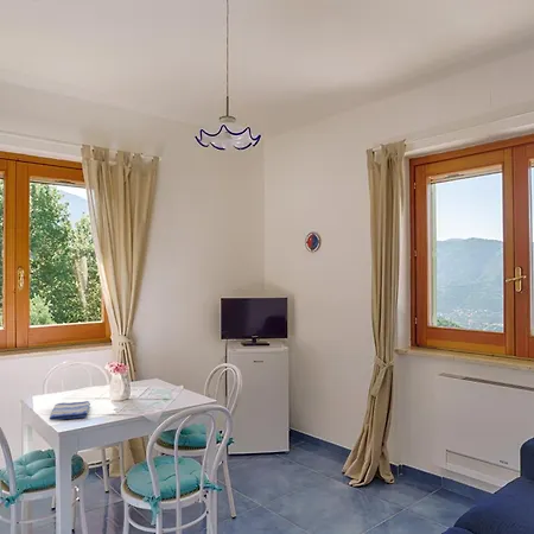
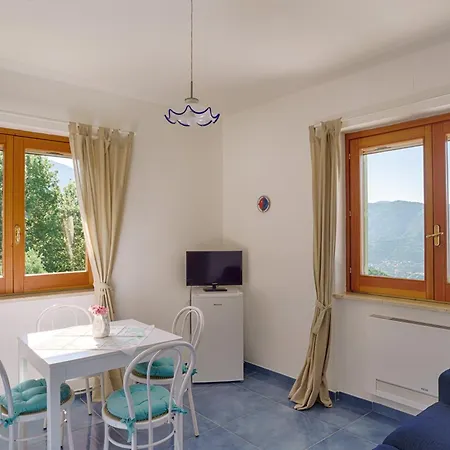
- dish towel (70, 409)
